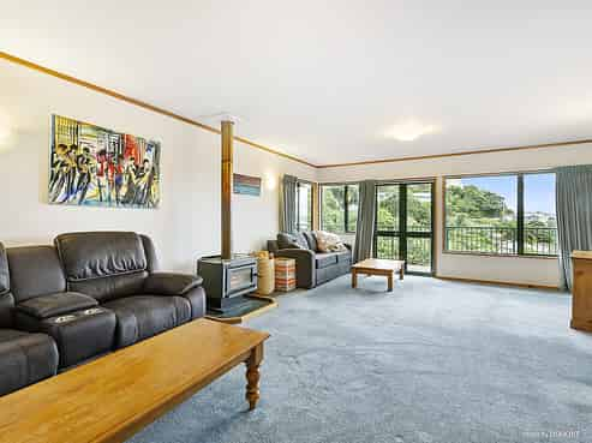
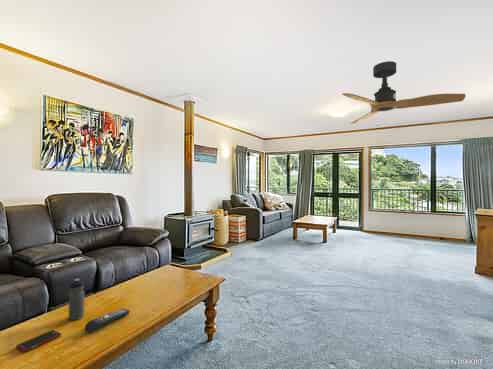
+ cell phone (39, 340)
+ ceiling fan (394, 90)
+ remote control (108, 318)
+ water bottle (76, 298)
